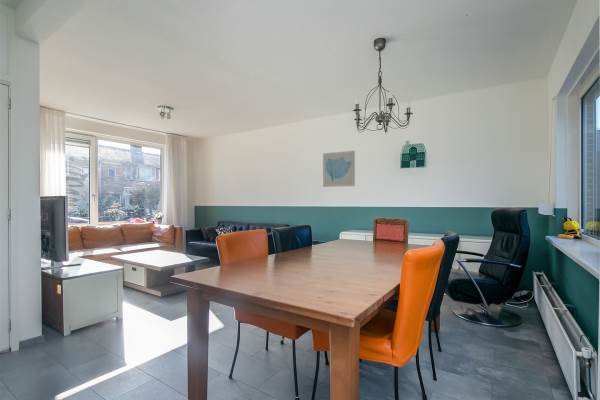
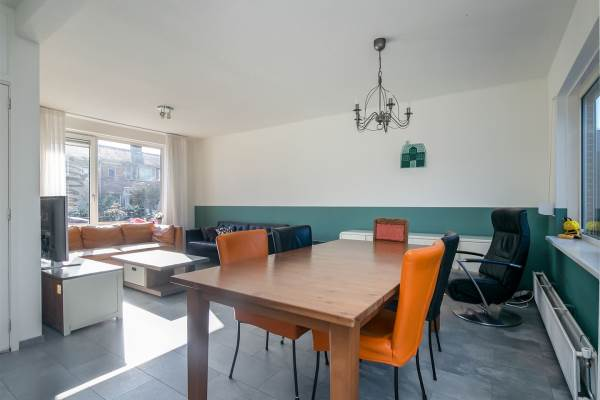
- wall art (338, 169)
